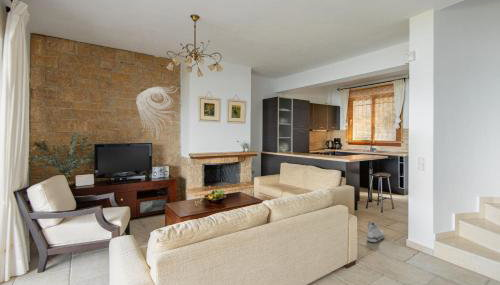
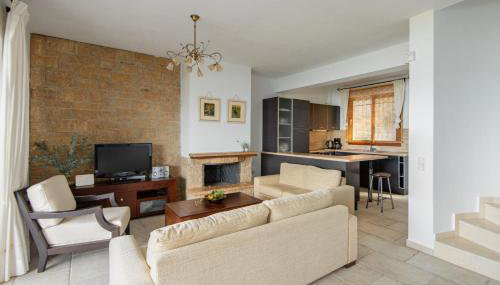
- wall sculpture (157, 113)
- sneaker (375, 229)
